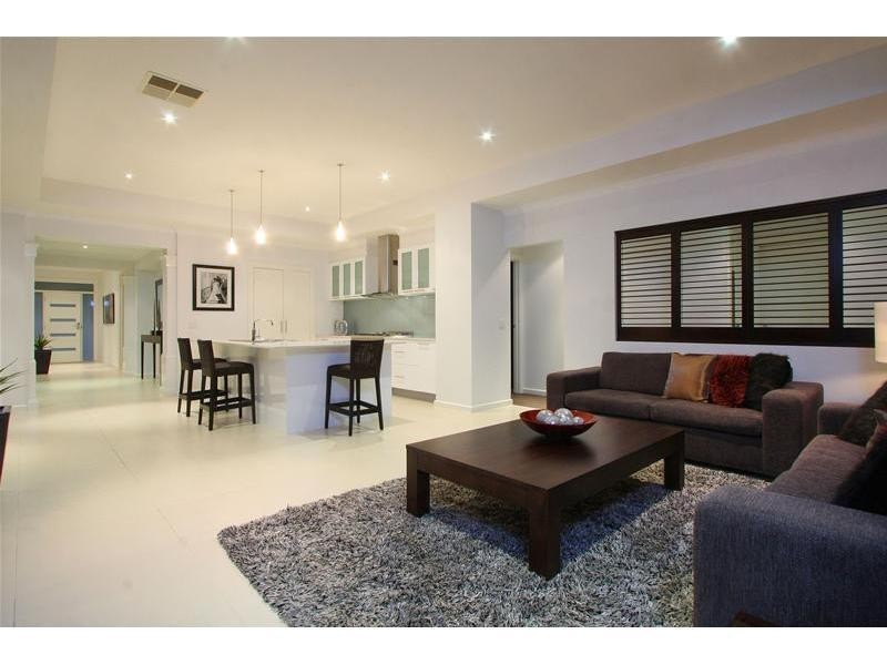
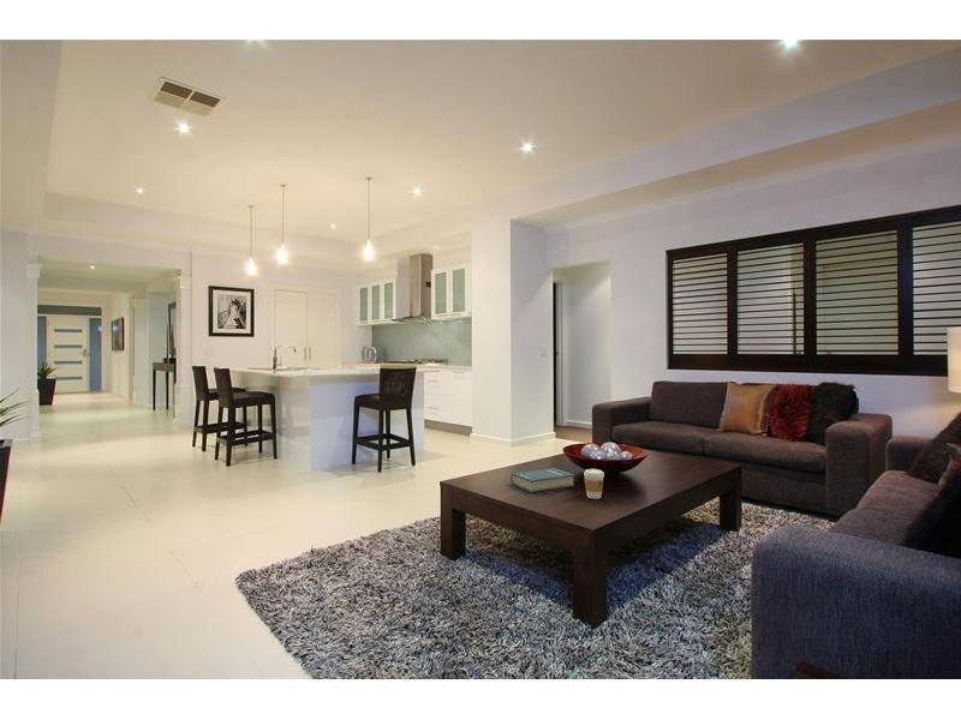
+ coffee cup (593, 484)
+ hardback book (542, 479)
